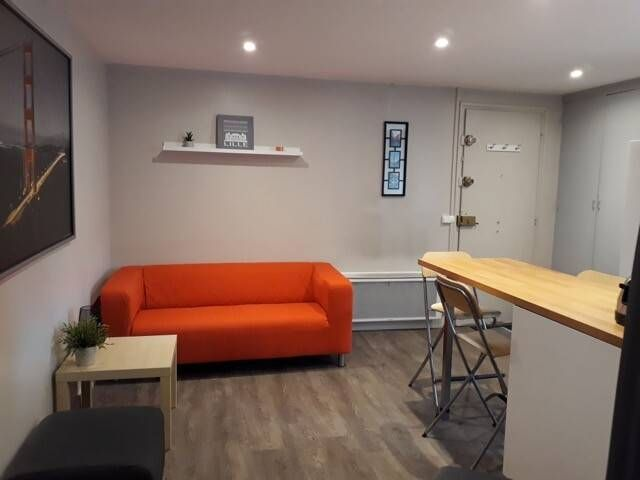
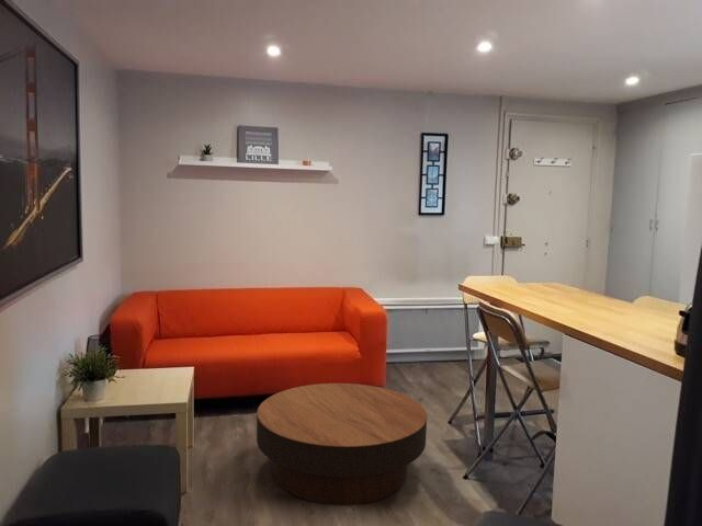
+ coffee table (341, 439)
